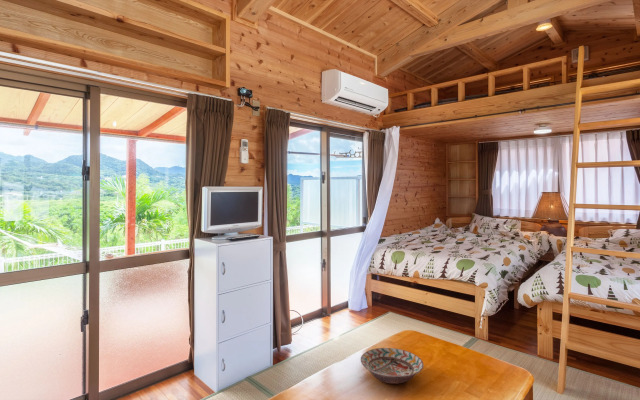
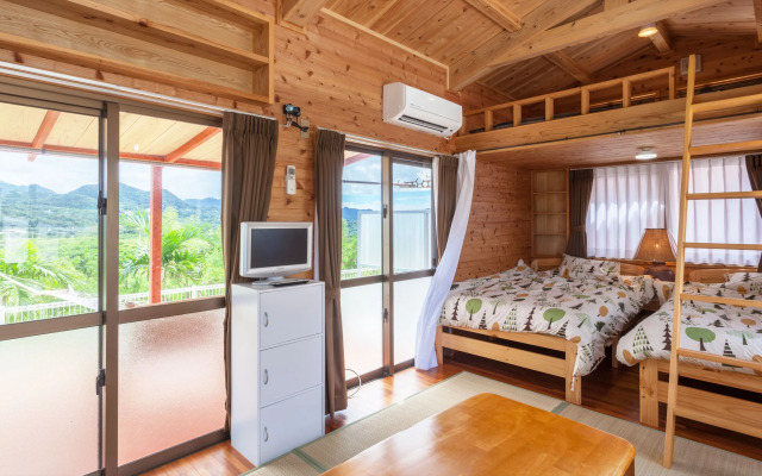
- decorative bowl (391, 368)
